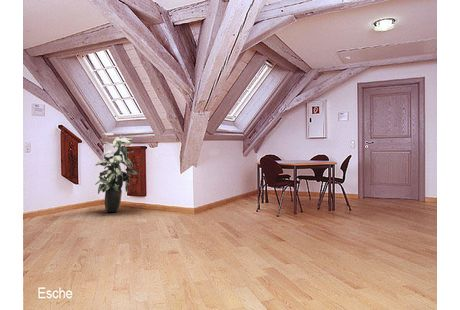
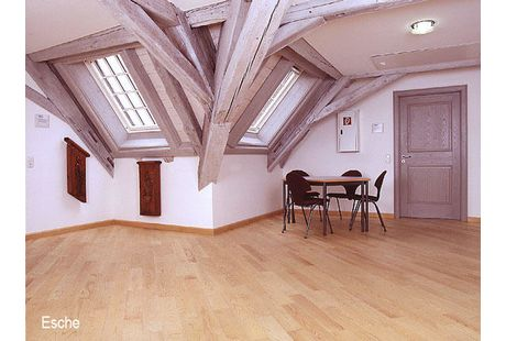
- indoor plant (114, 172)
